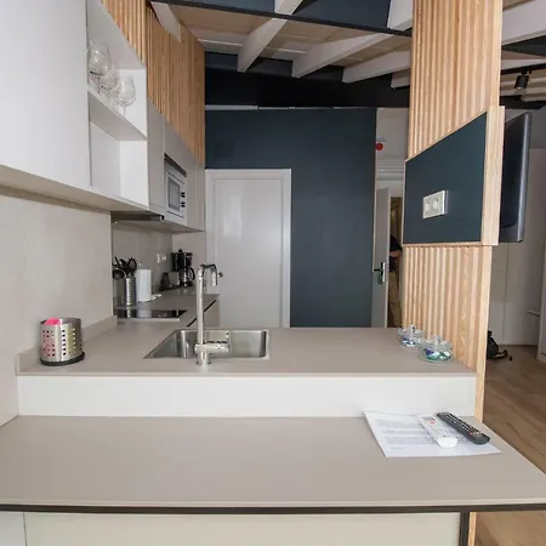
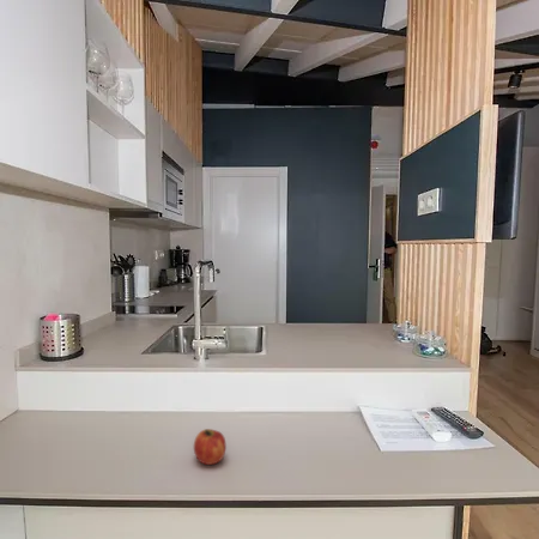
+ fruit (210, 444)
